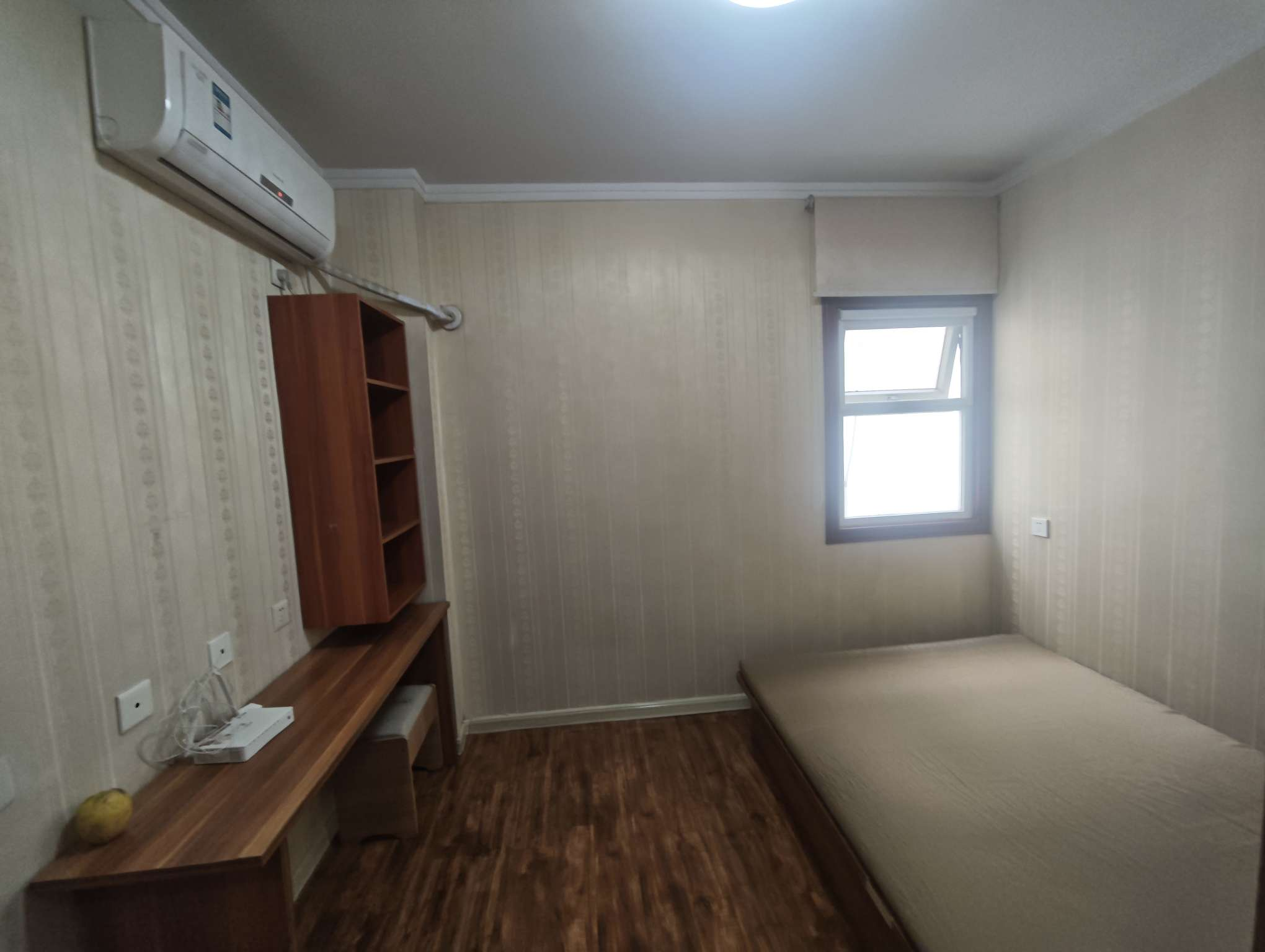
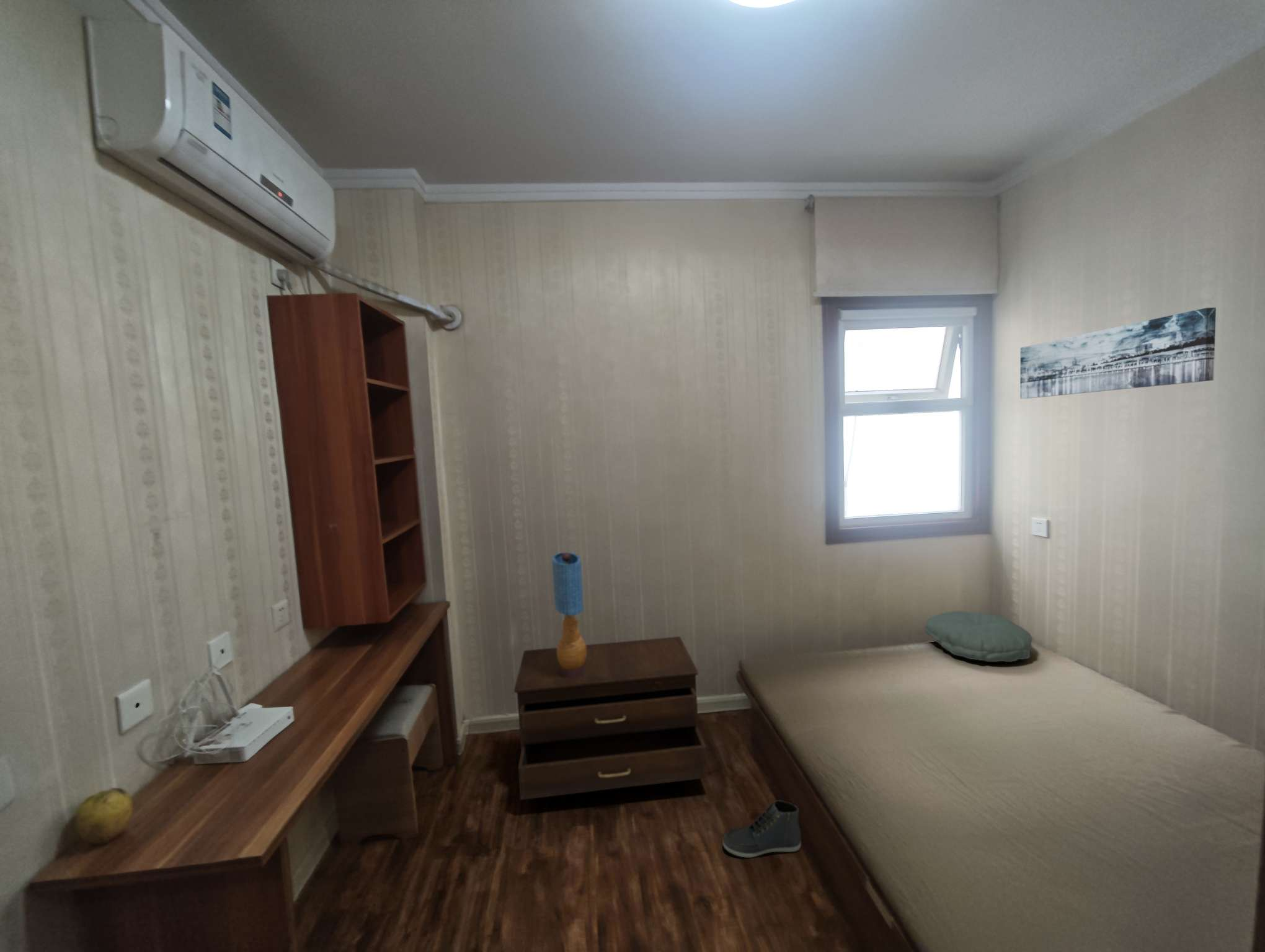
+ drawer (609, 716)
+ sneaker (760, 825)
+ wall art (1101, 361)
+ table lamp (569, 613)
+ pillow (979, 634)
